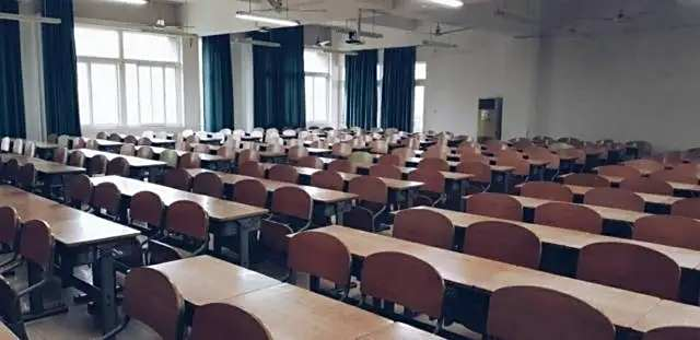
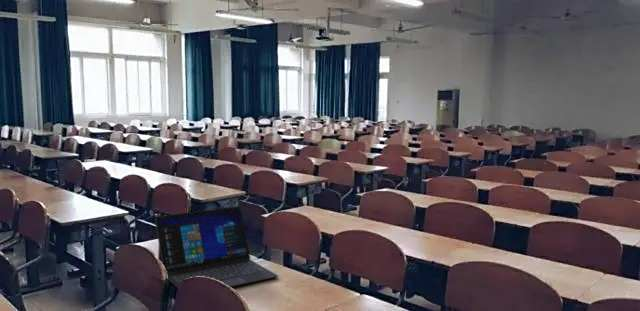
+ laptop (216, 246)
